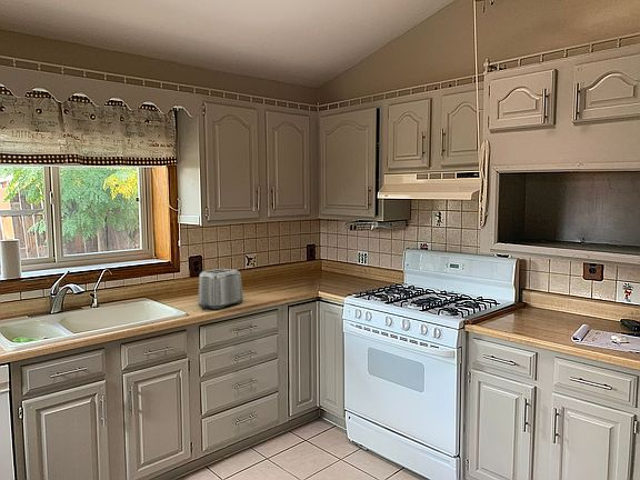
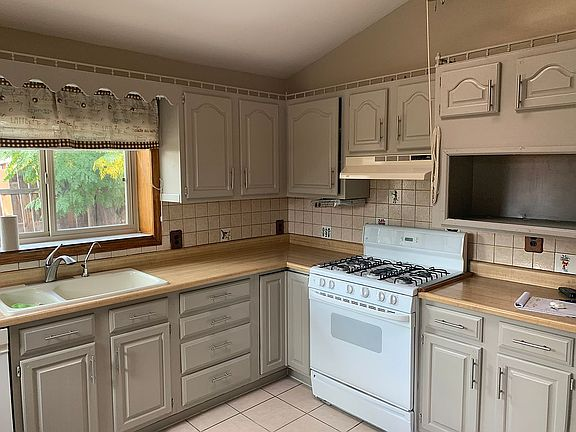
- toaster (219, 288)
